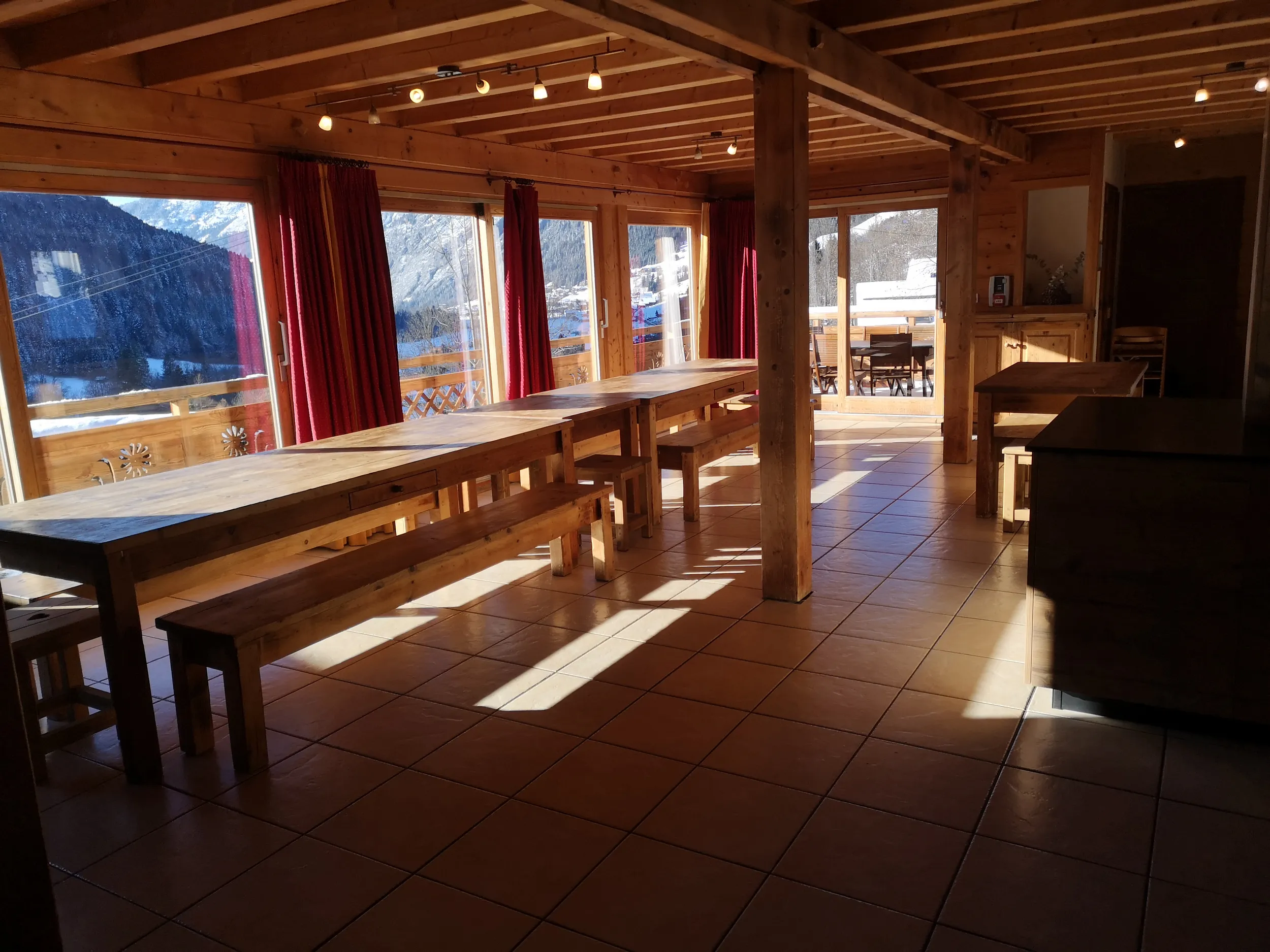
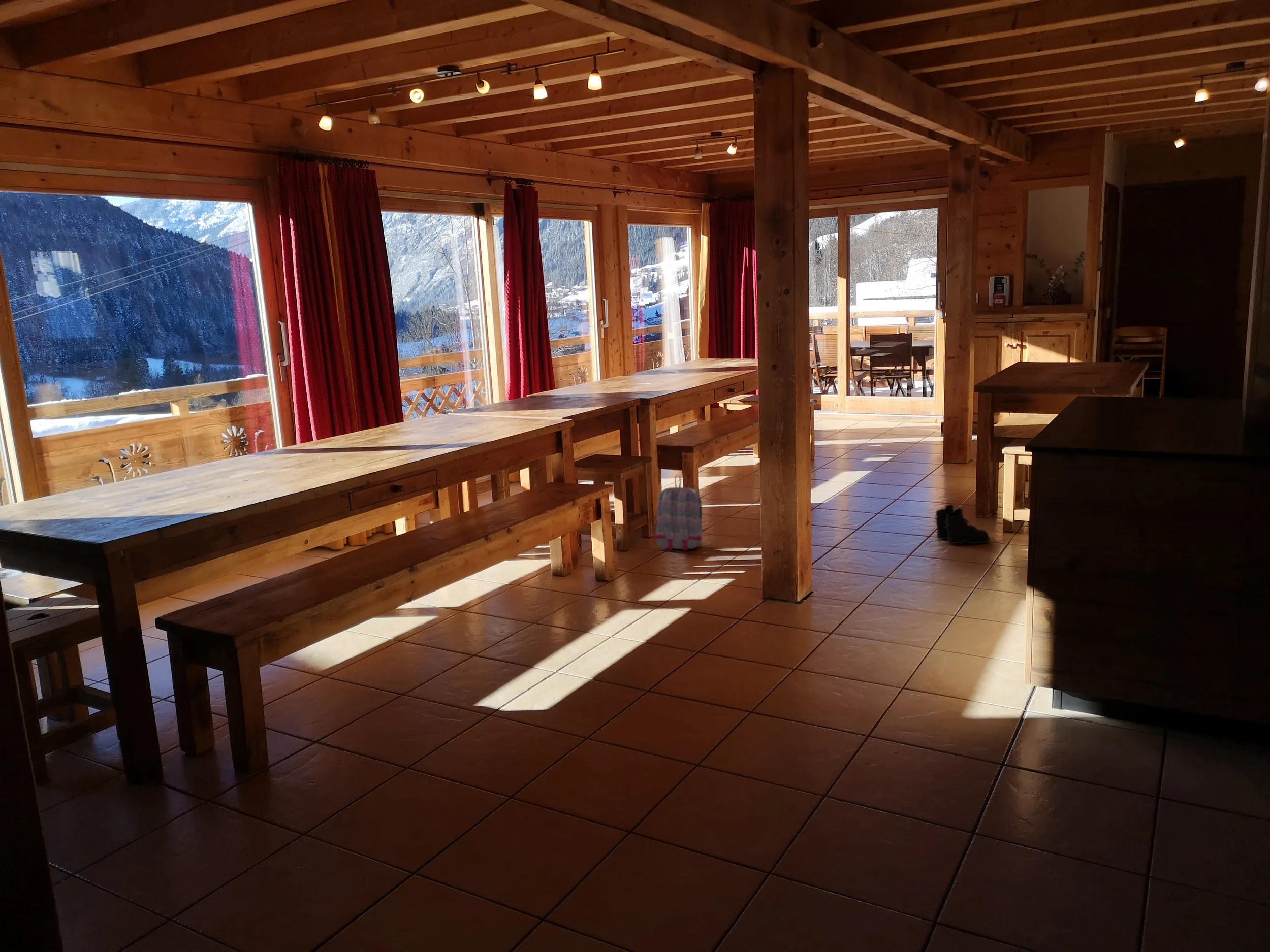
+ boots (962, 523)
+ backpack (677, 512)
